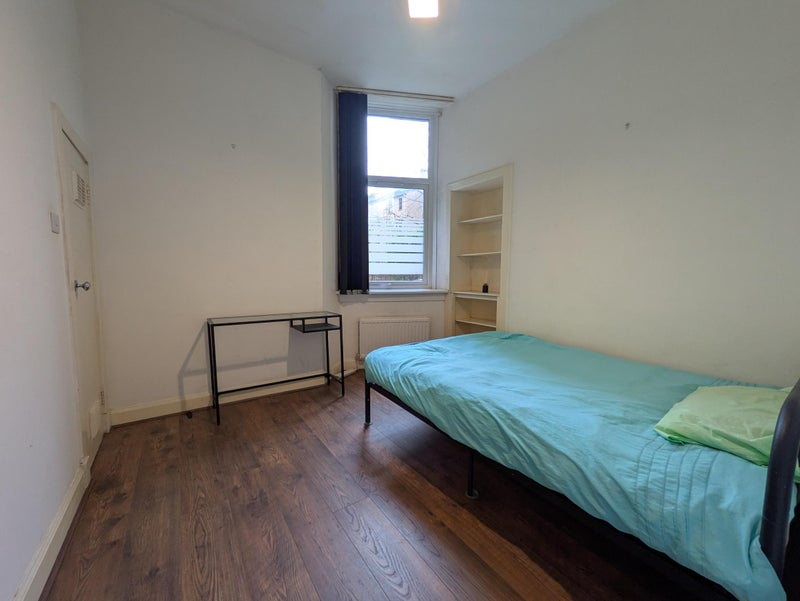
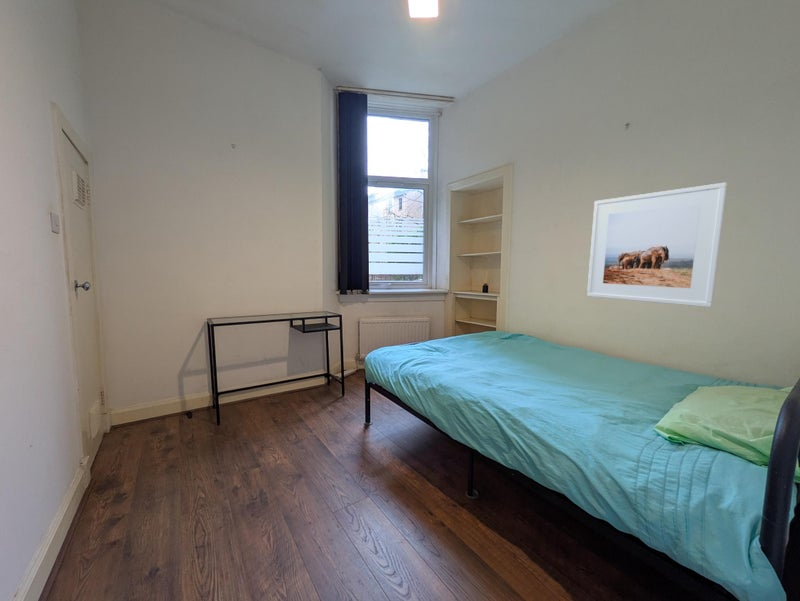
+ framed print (646, 248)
